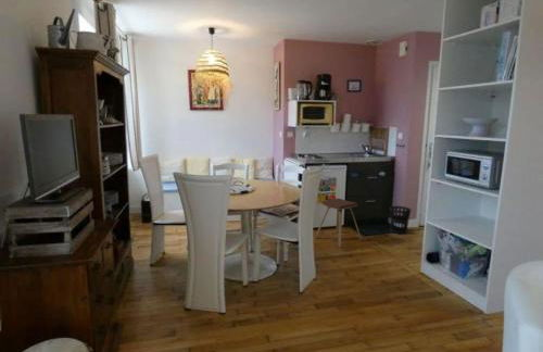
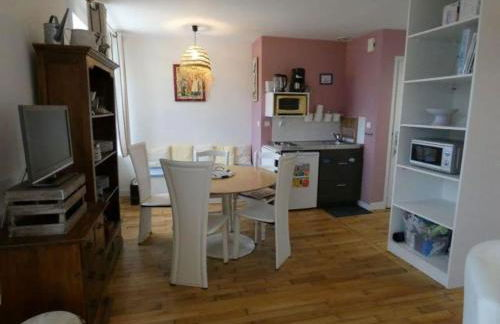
- wastebasket (399, 219)
- music stool (339, 221)
